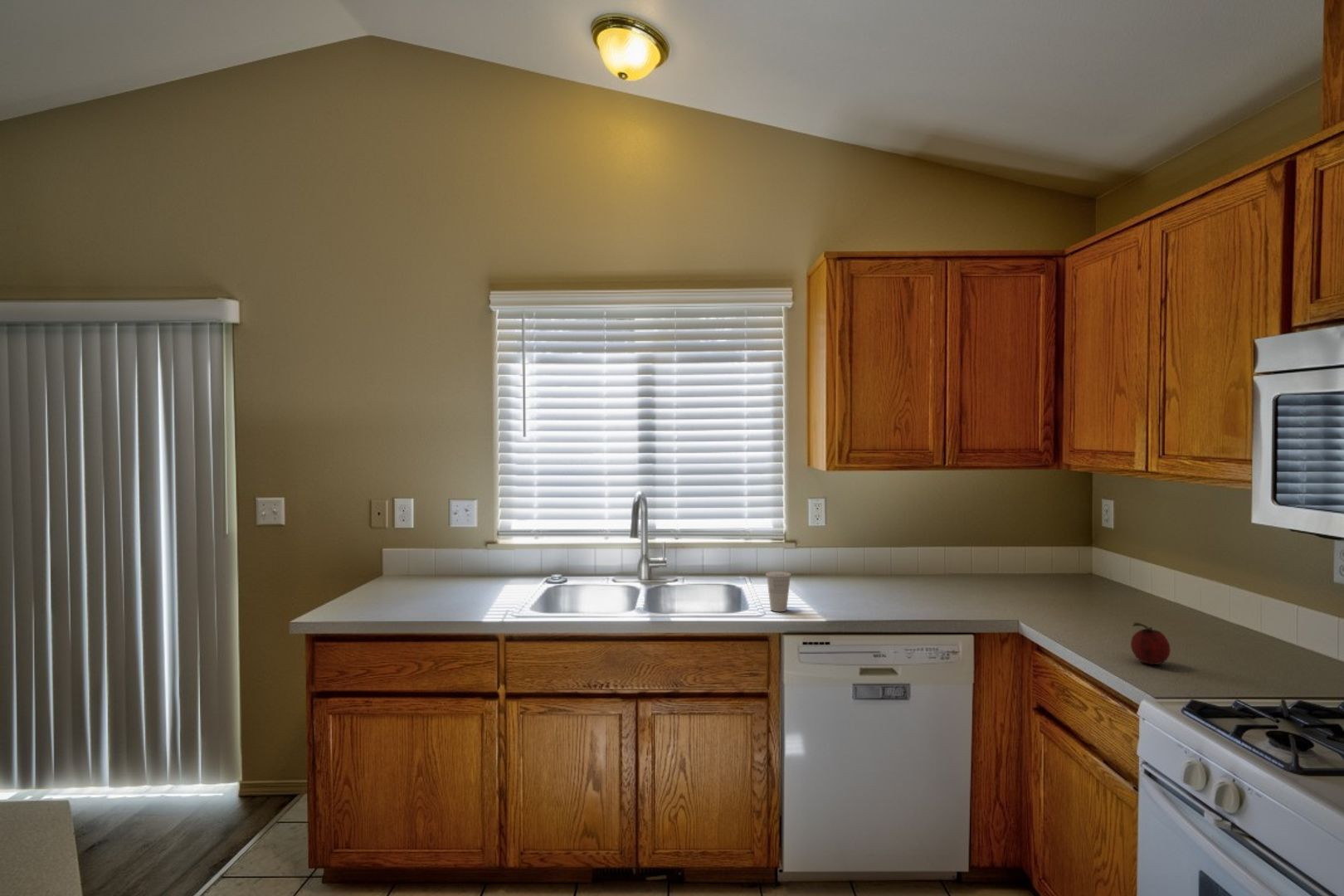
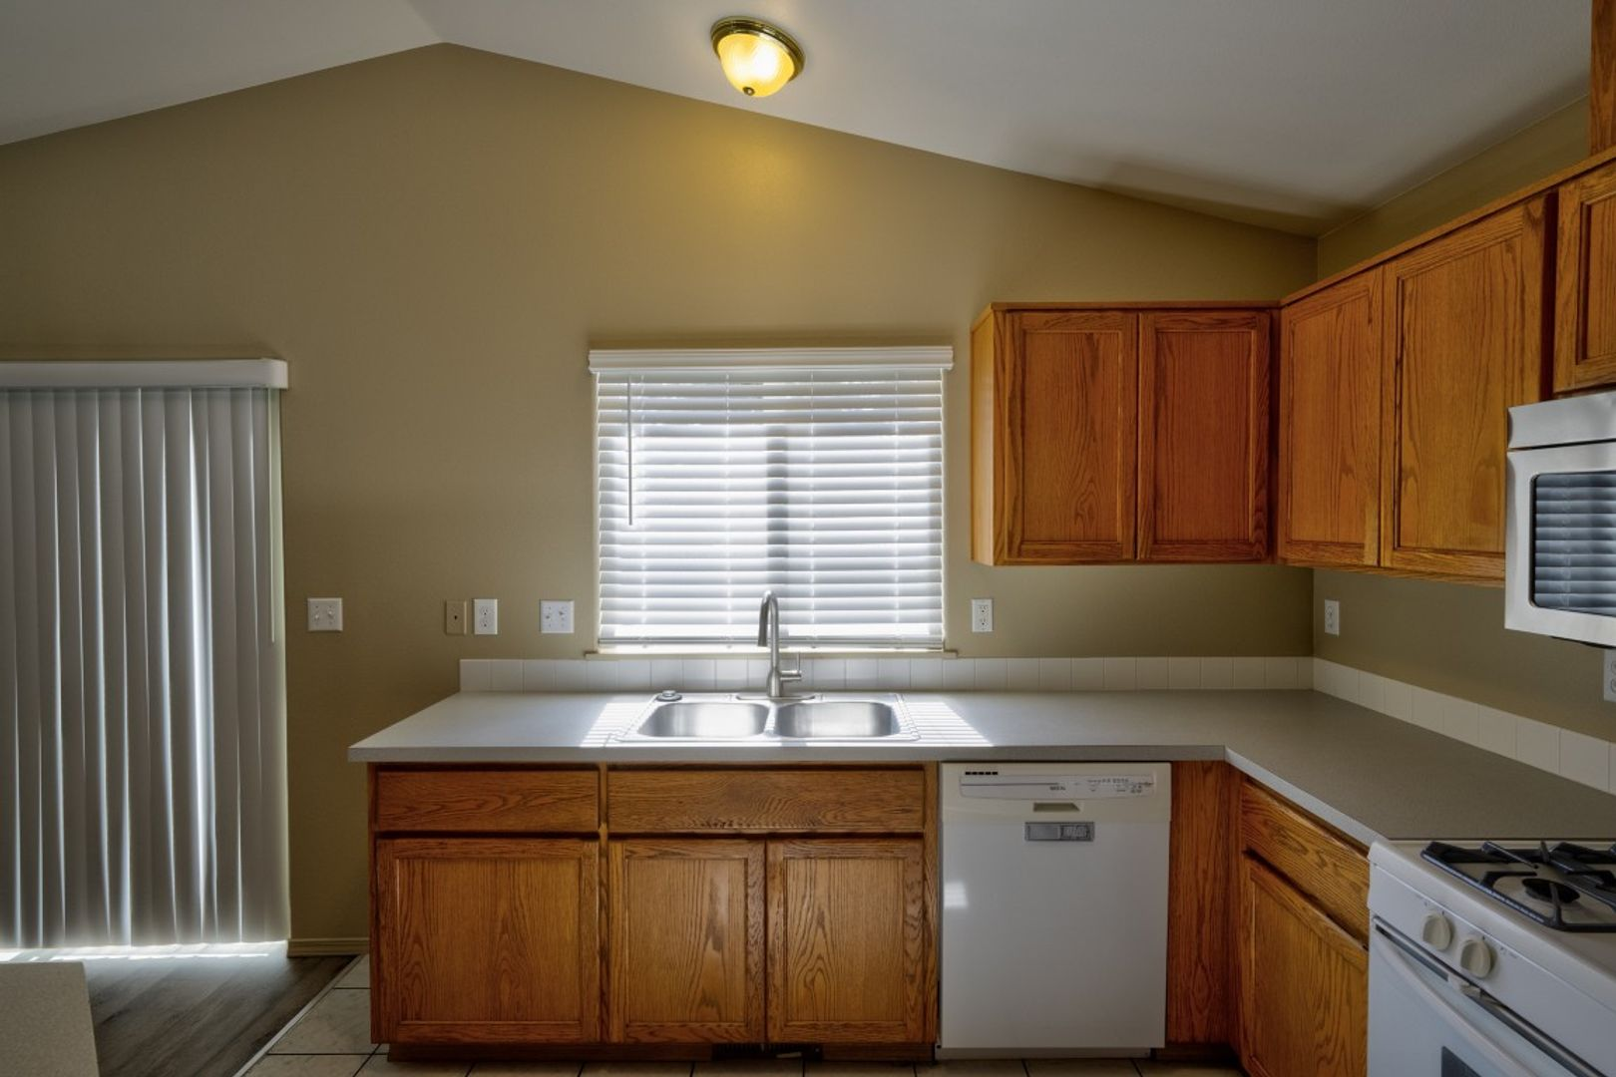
- fruit (1148, 643)
- cup (778, 591)
